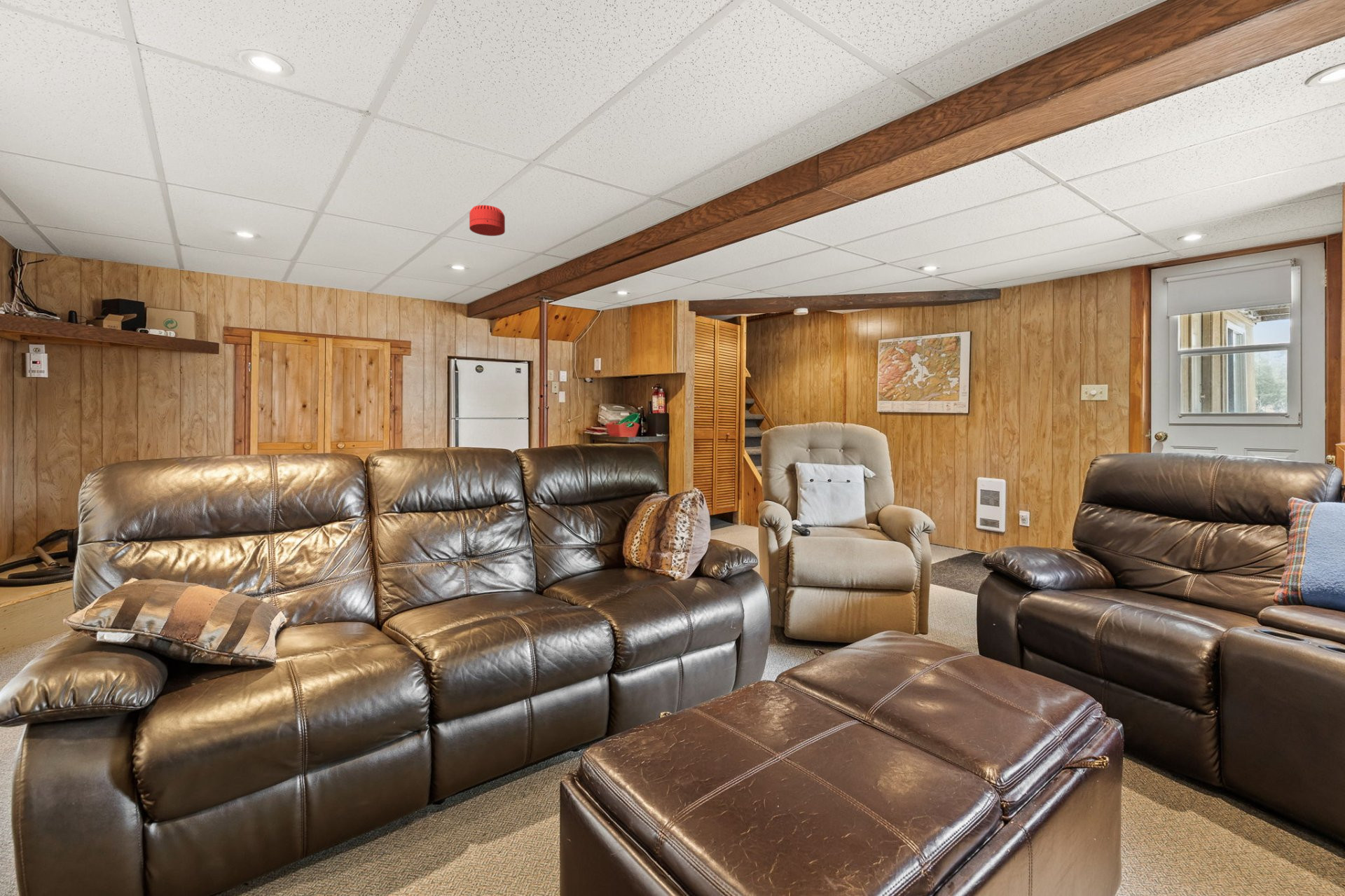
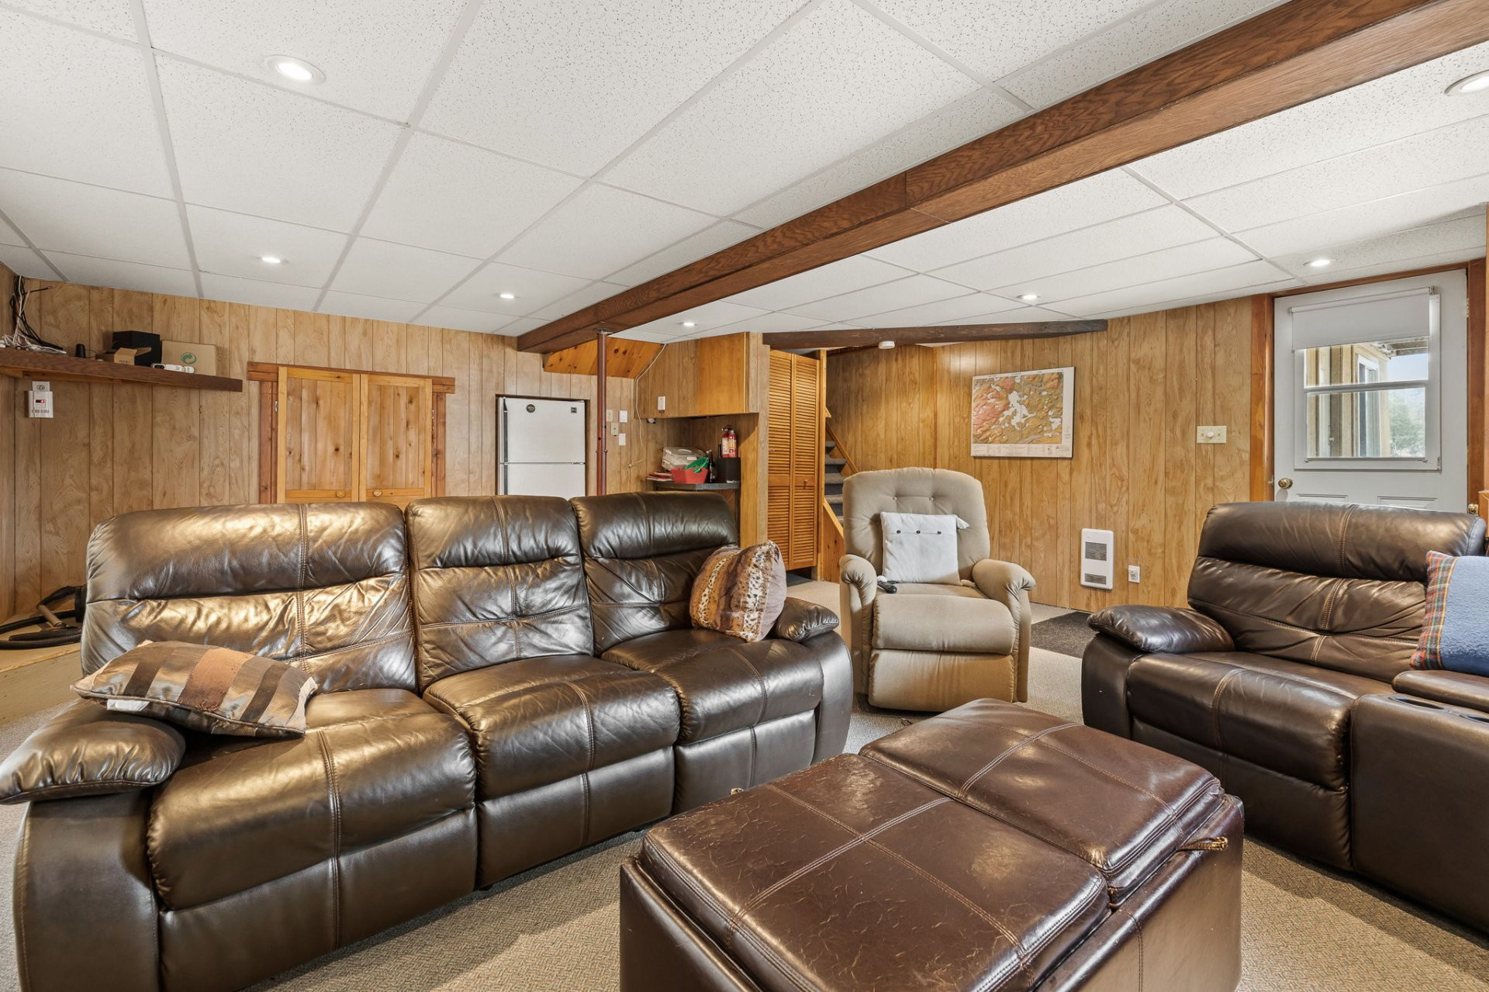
- smoke detector (487, 220)
